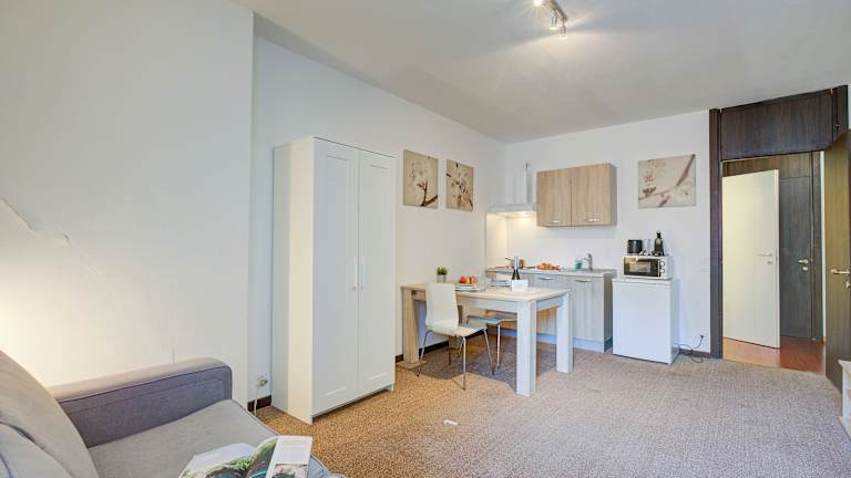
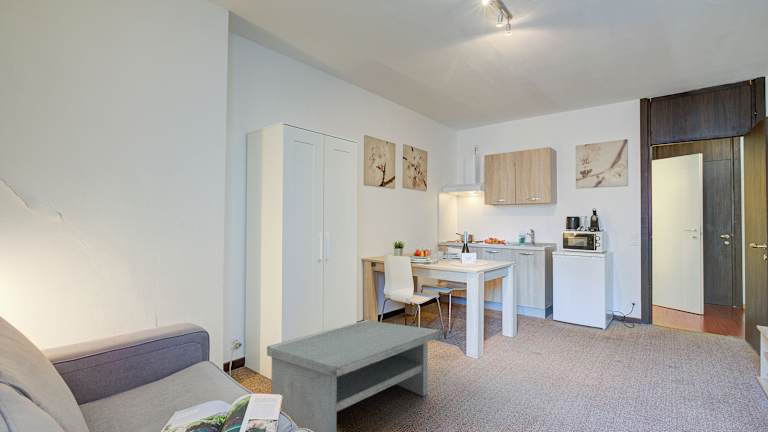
+ coffee table (355, 366)
